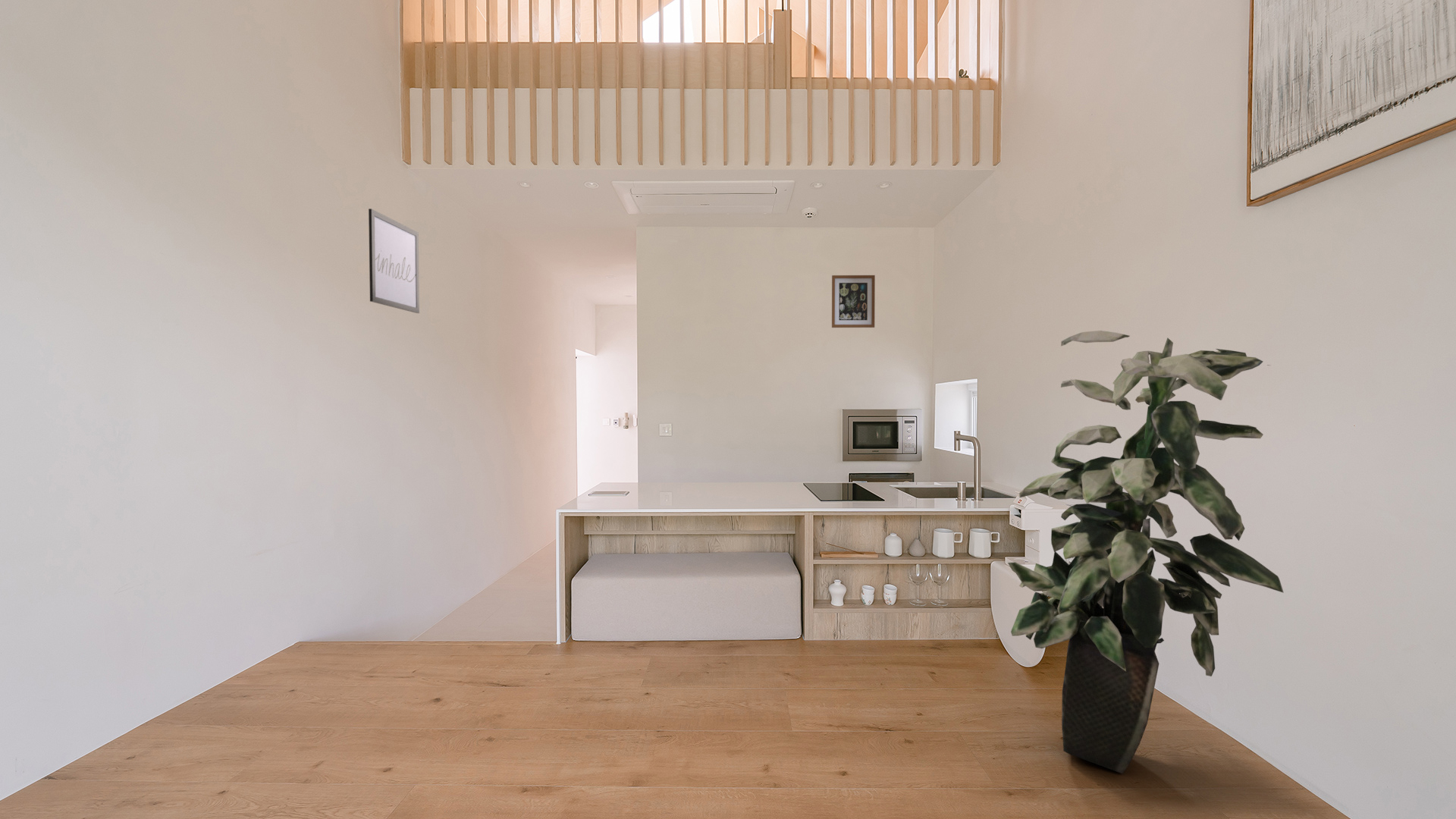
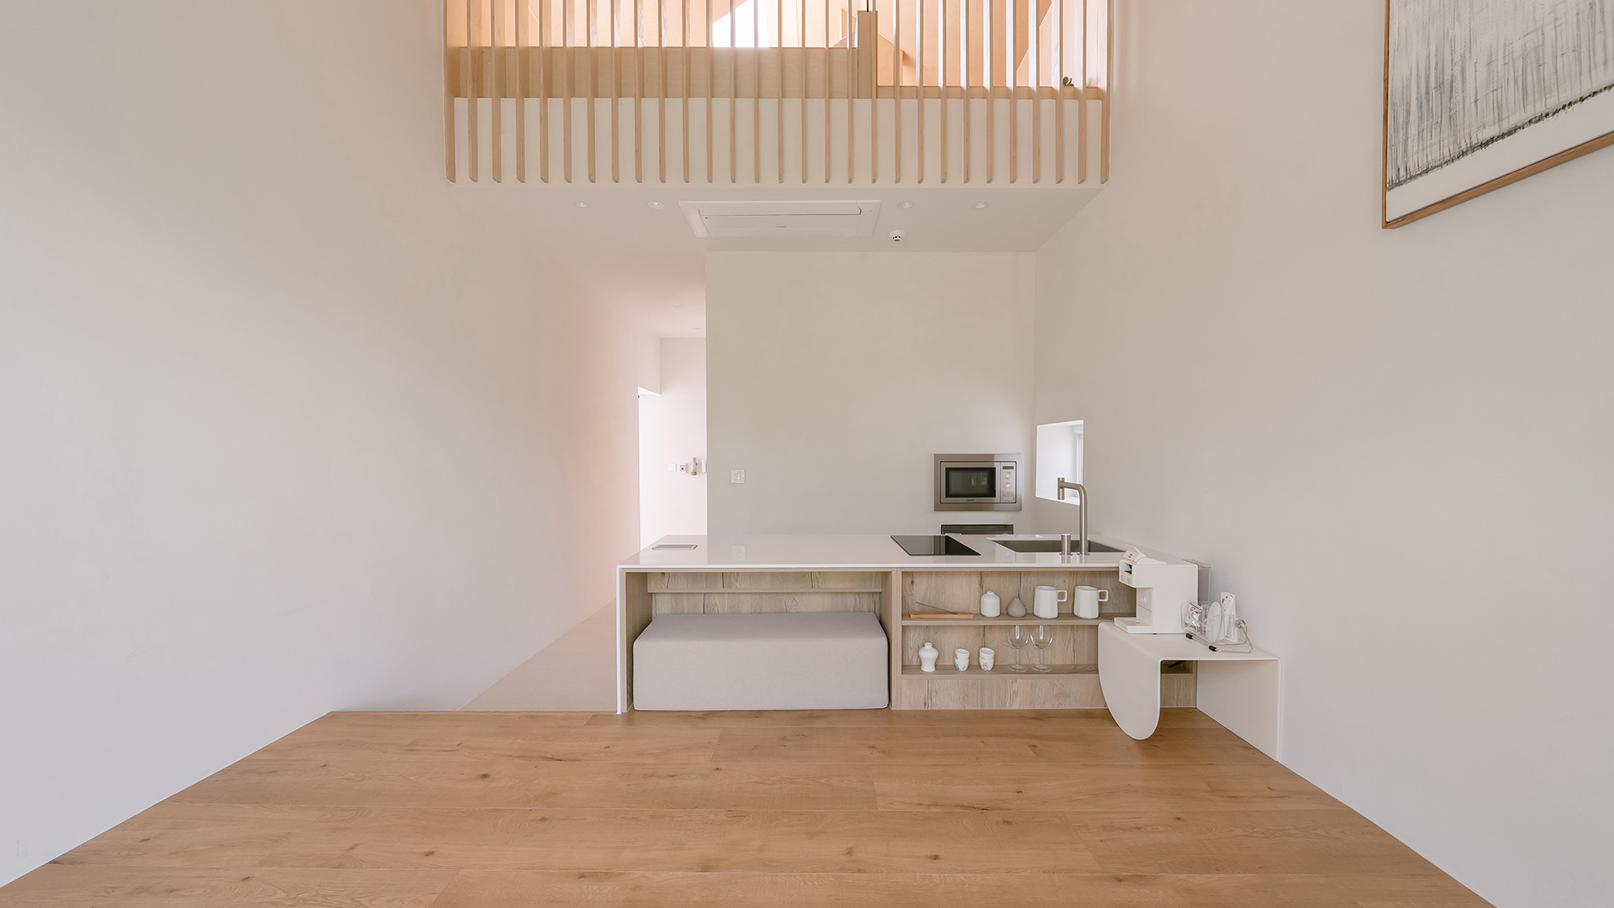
- wall art (395, 264)
- indoor plant (1121, 543)
- wall art (853, 301)
